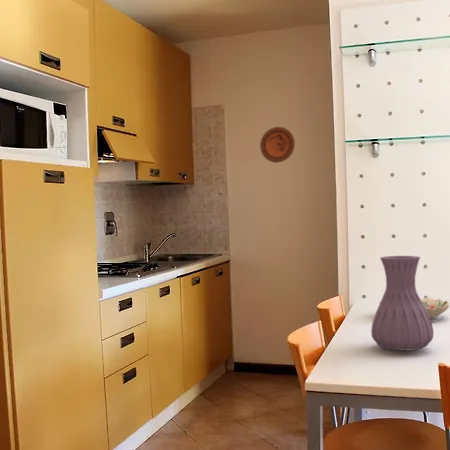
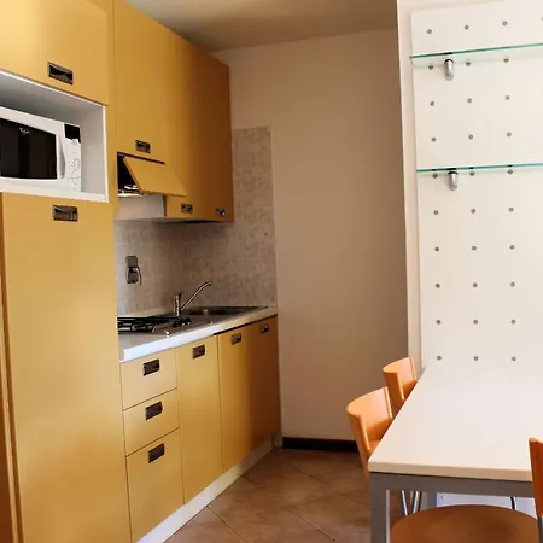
- decorative plate (277, 144)
- decorative bowl (423, 304)
- vase (401, 303)
